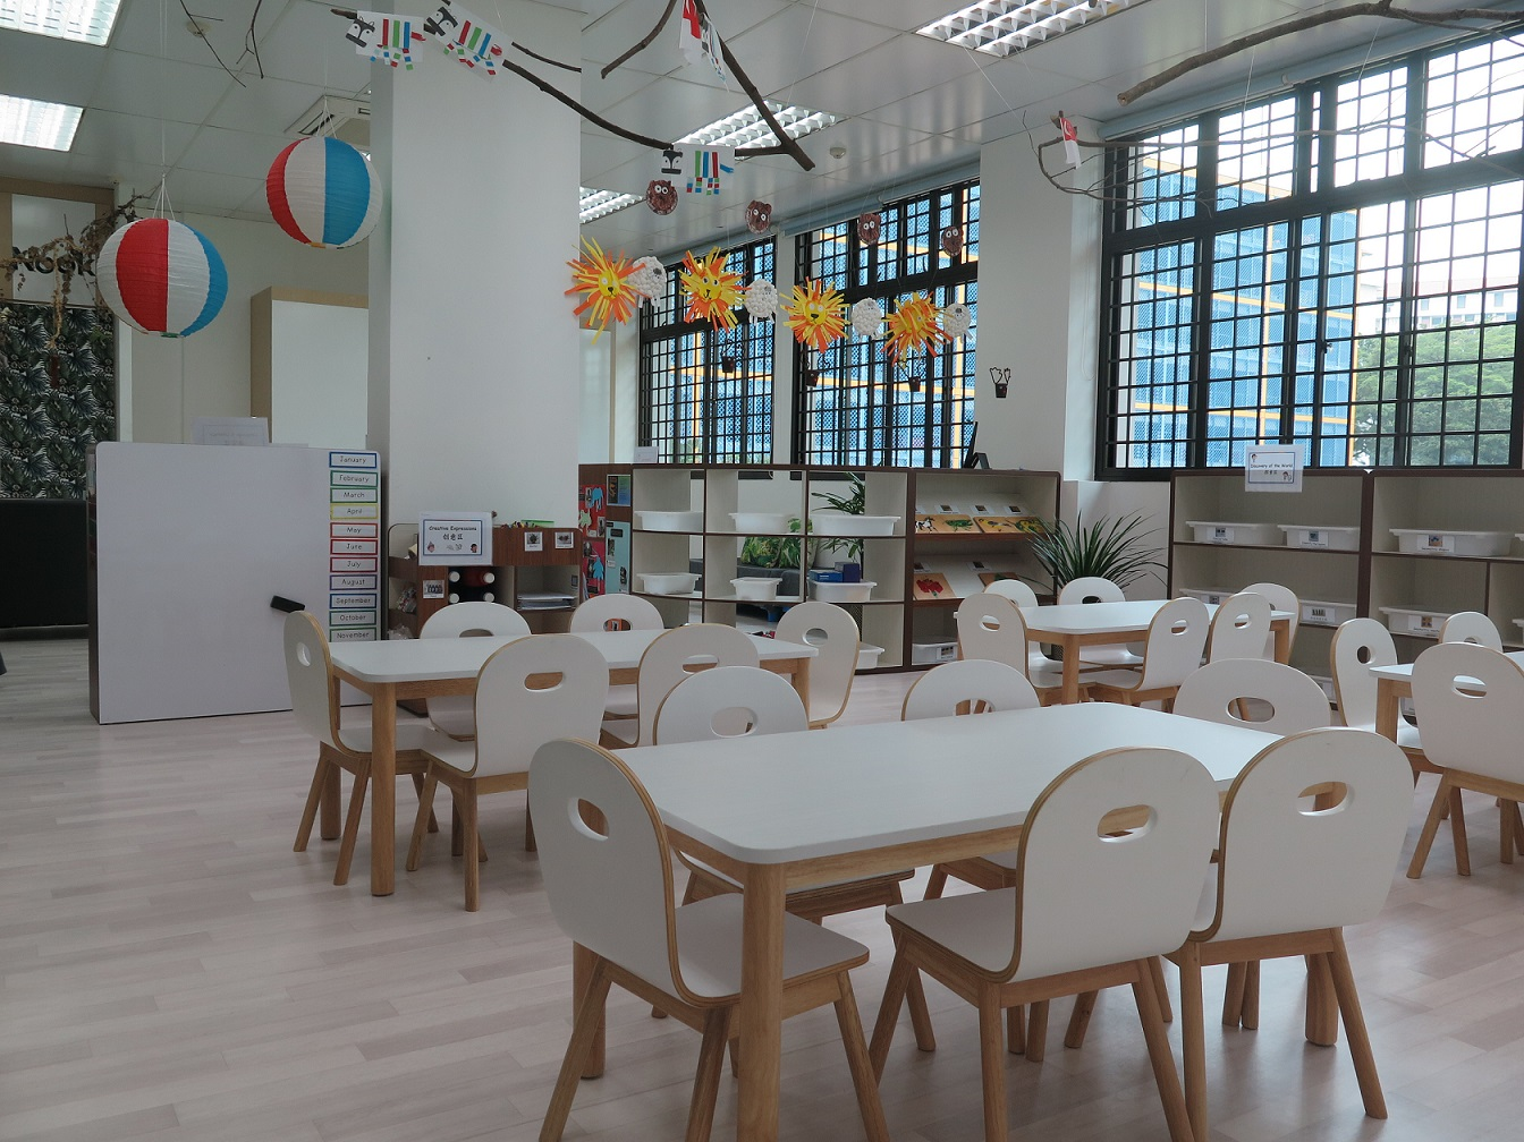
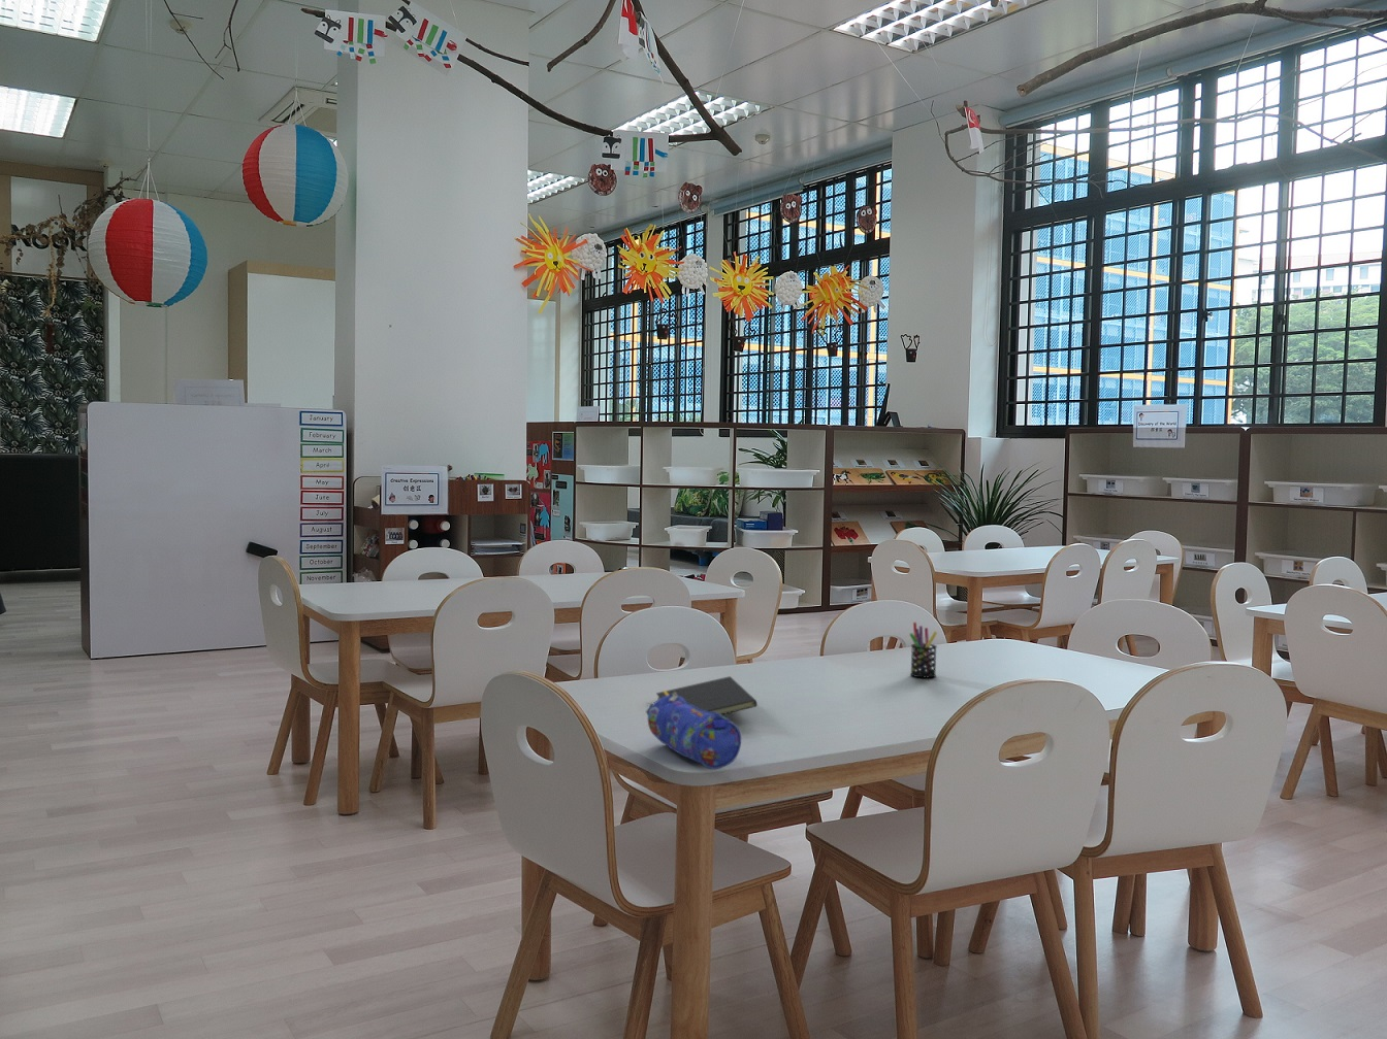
+ pencil case (691, 728)
+ pen holder (921, 649)
+ notepad (703, 698)
